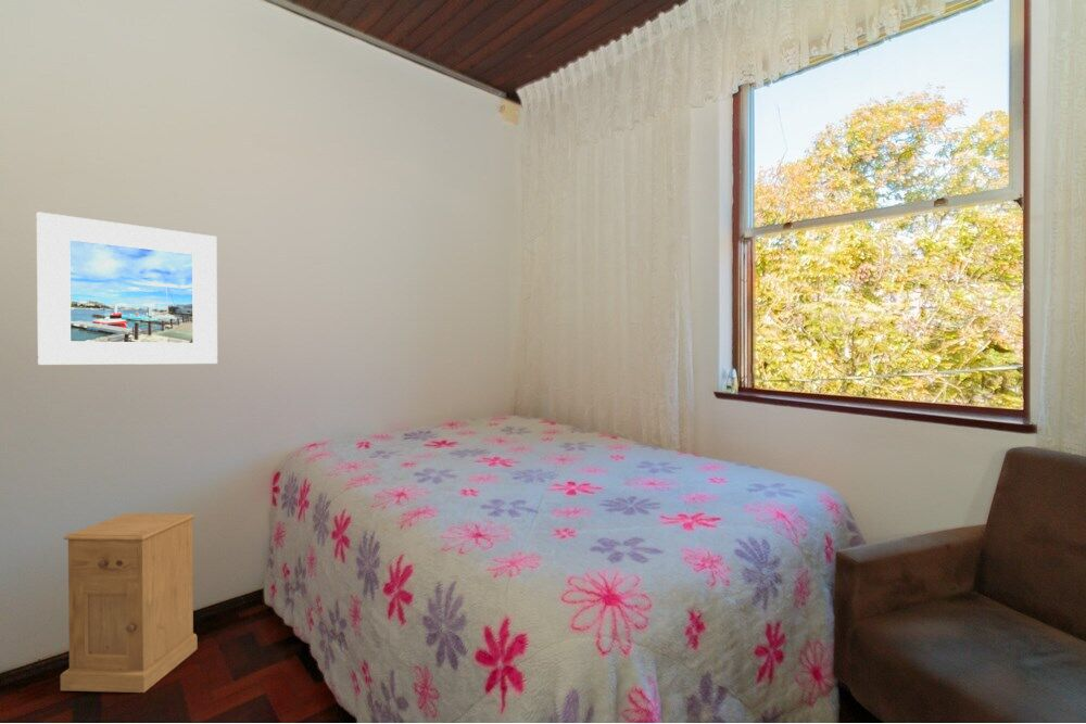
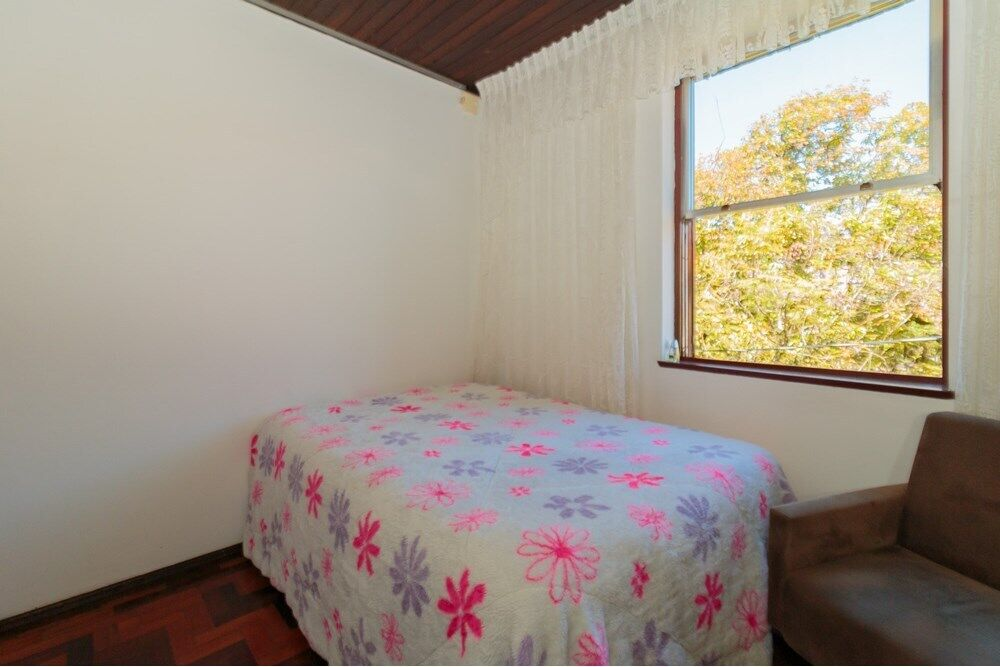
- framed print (135, 294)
- nightstand (132, 596)
